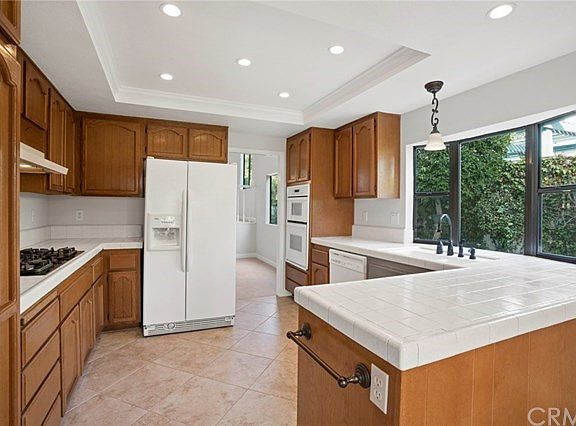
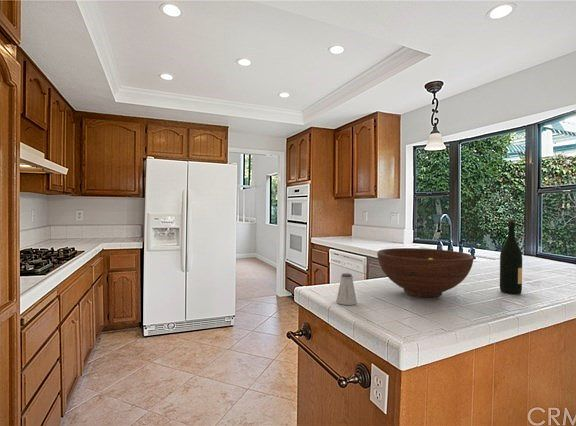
+ fruit bowl (422, 273)
+ saltshaker (346, 288)
+ wine bottle (510, 255)
